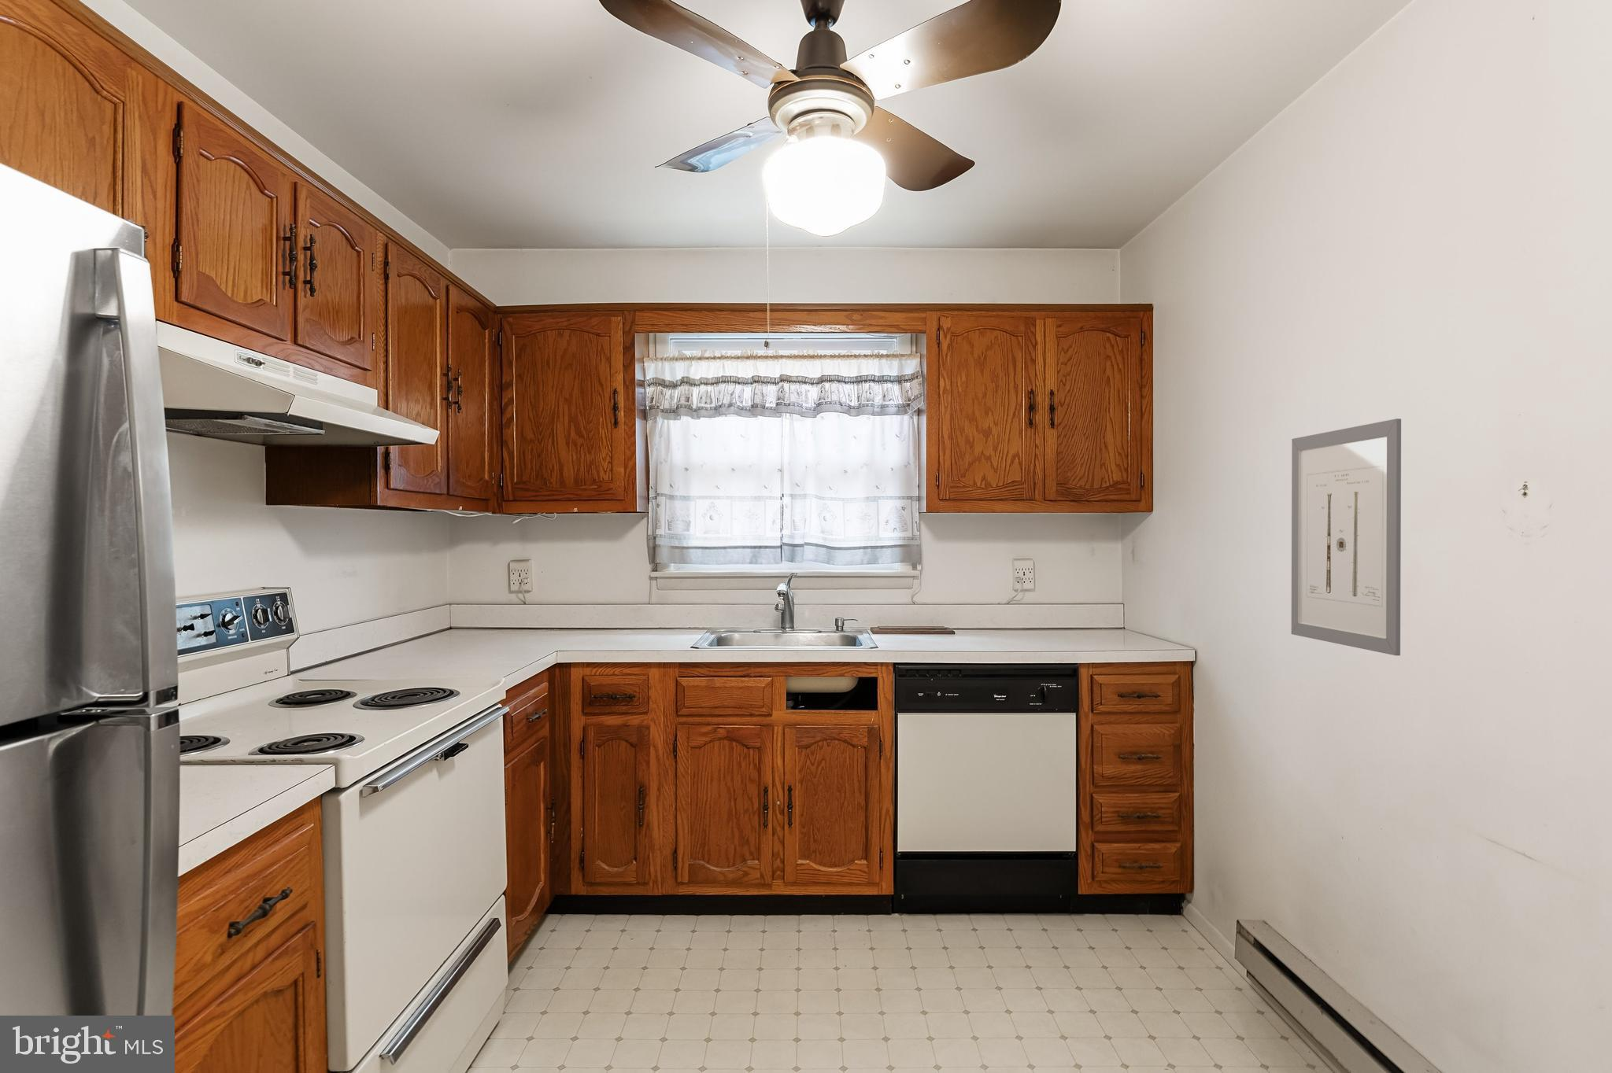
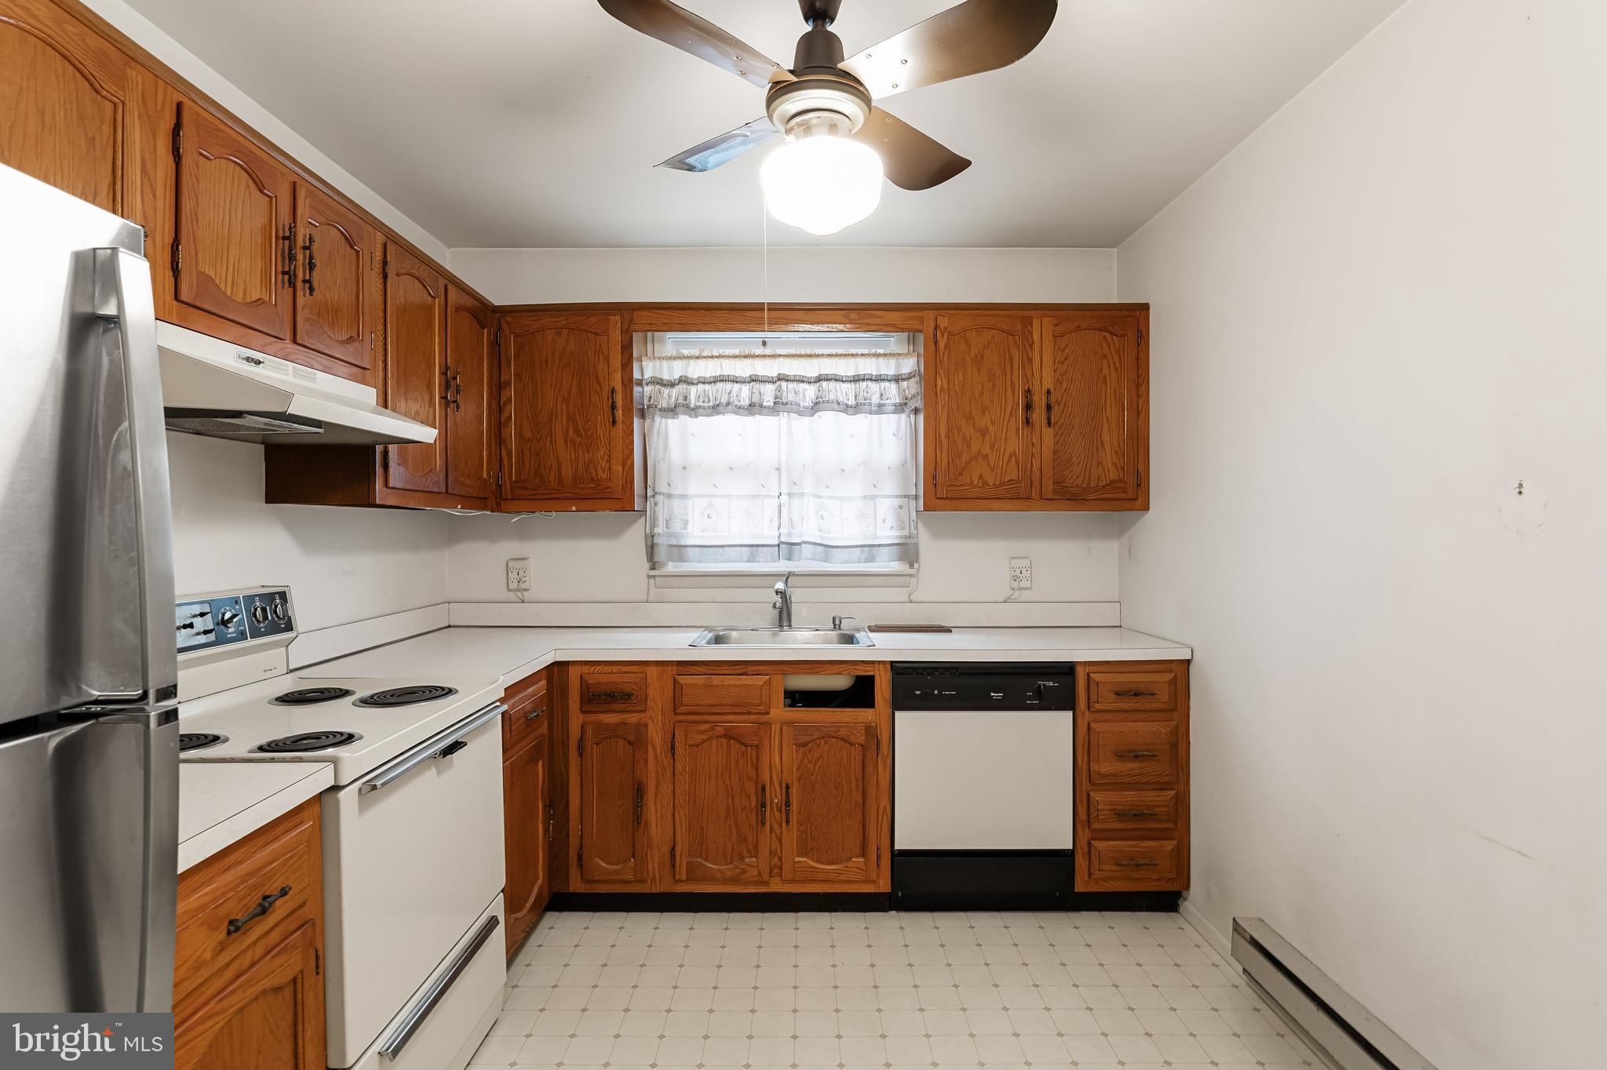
- wall art (1340, 536)
